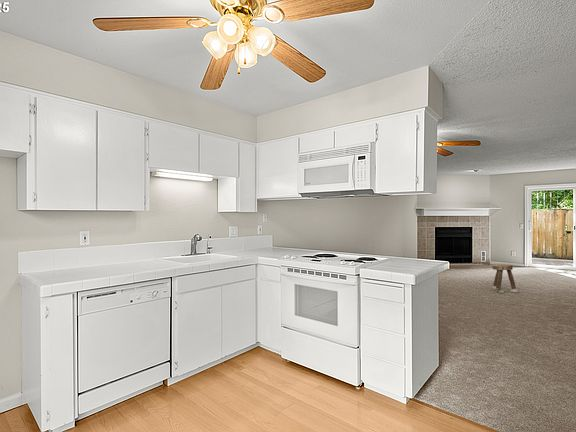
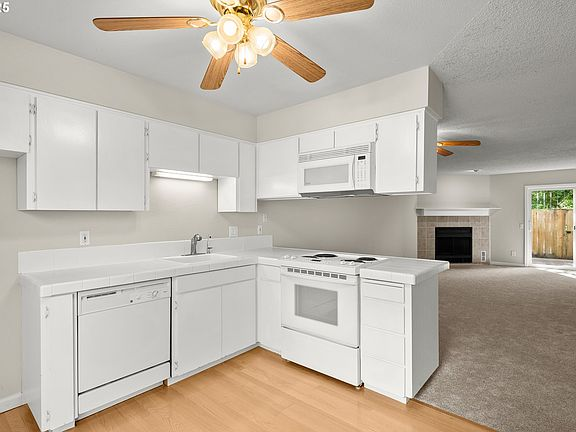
- stool (501, 277)
